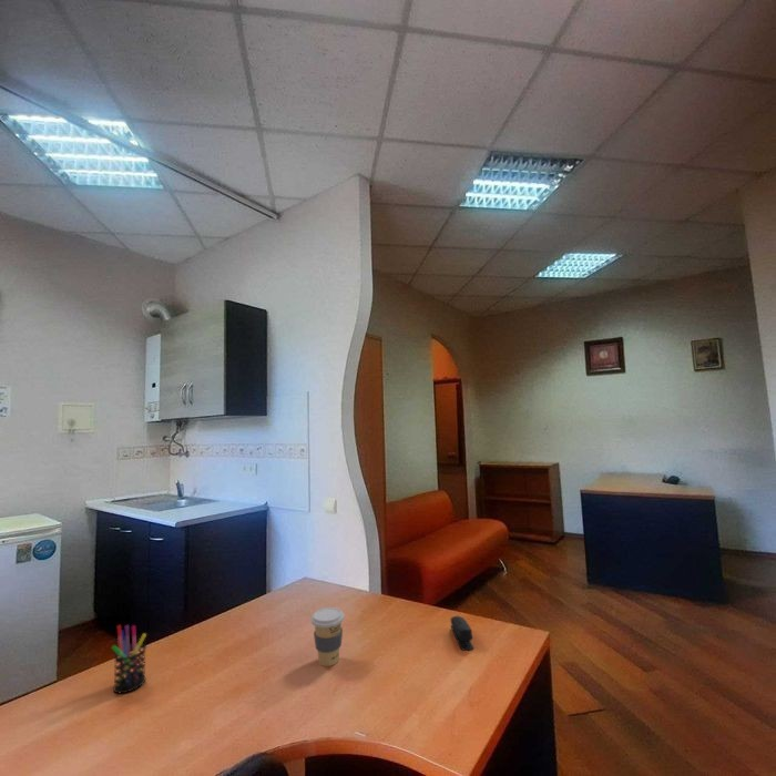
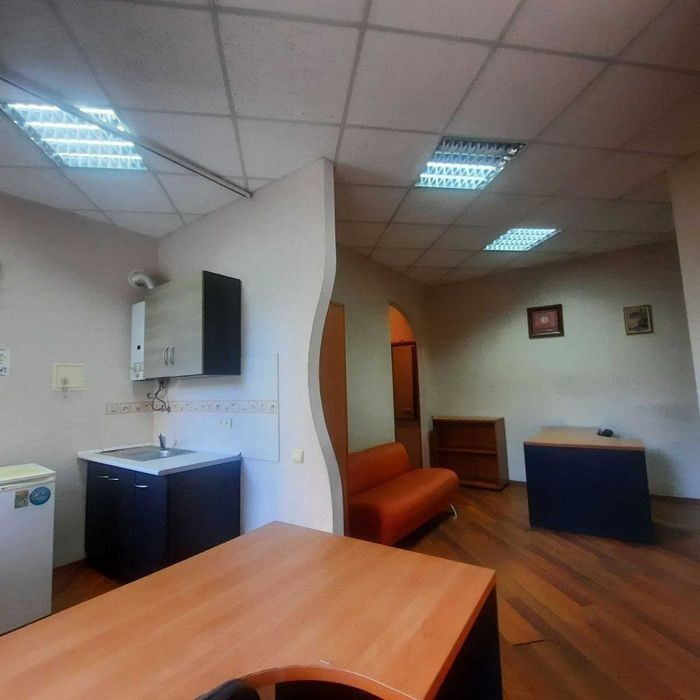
- pen holder (126, 656)
- stapler (461, 627)
- coffee cup (327, 636)
